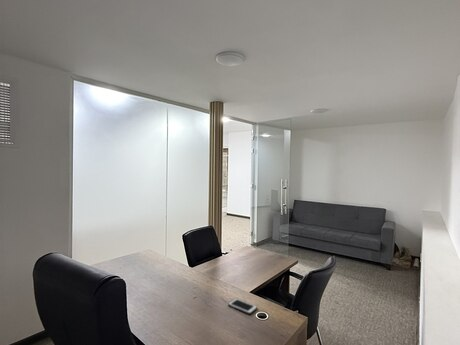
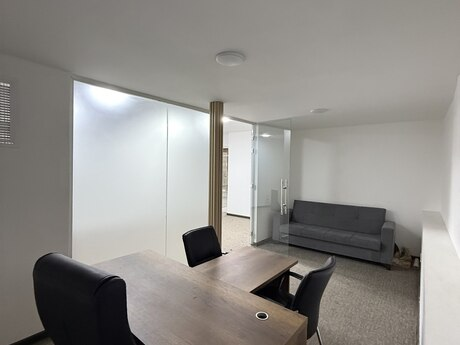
- cell phone (242, 305)
